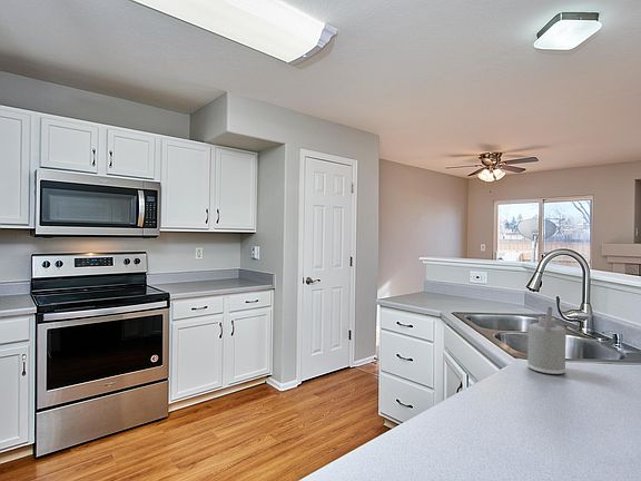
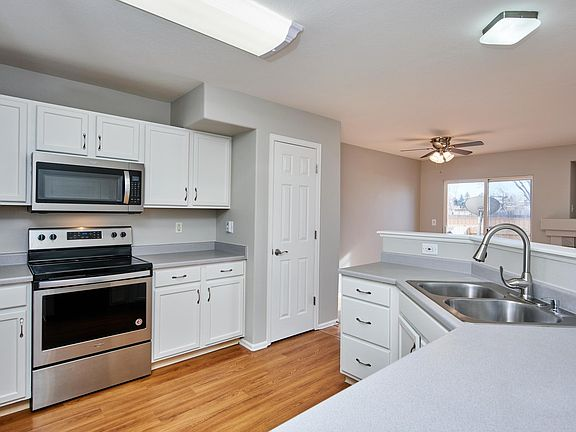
- soap dispenser (548, 337)
